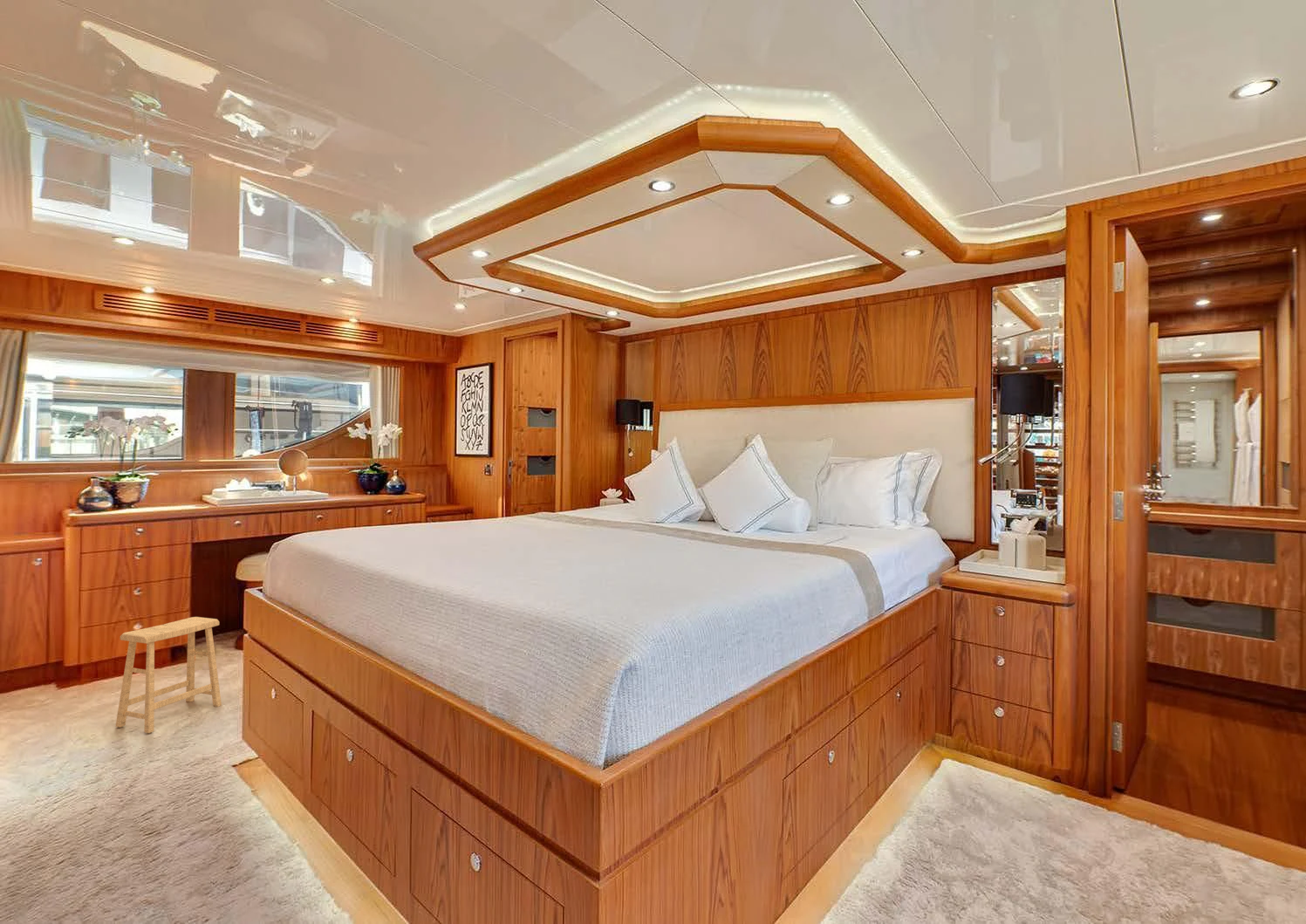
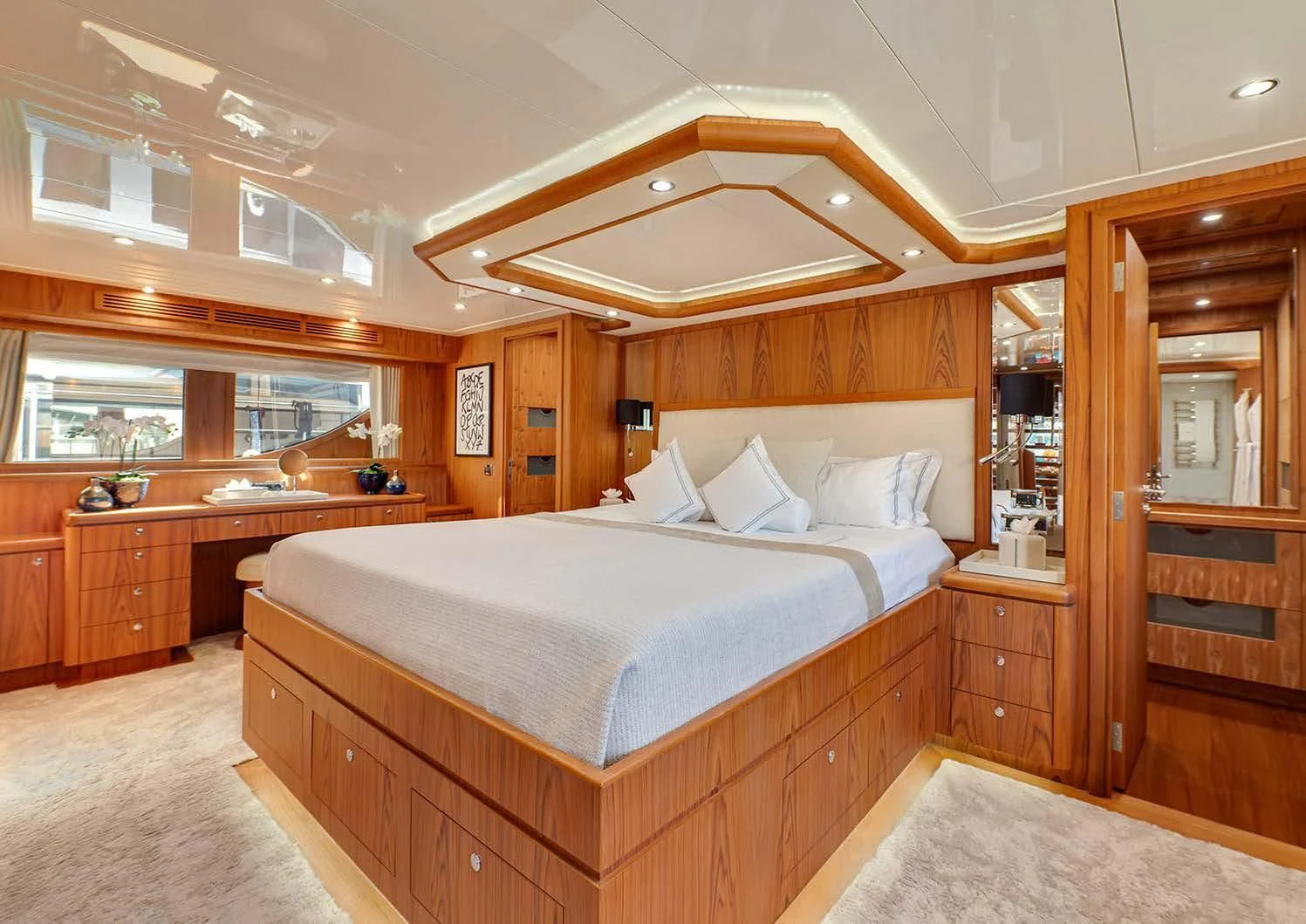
- footstool (174, 684)
